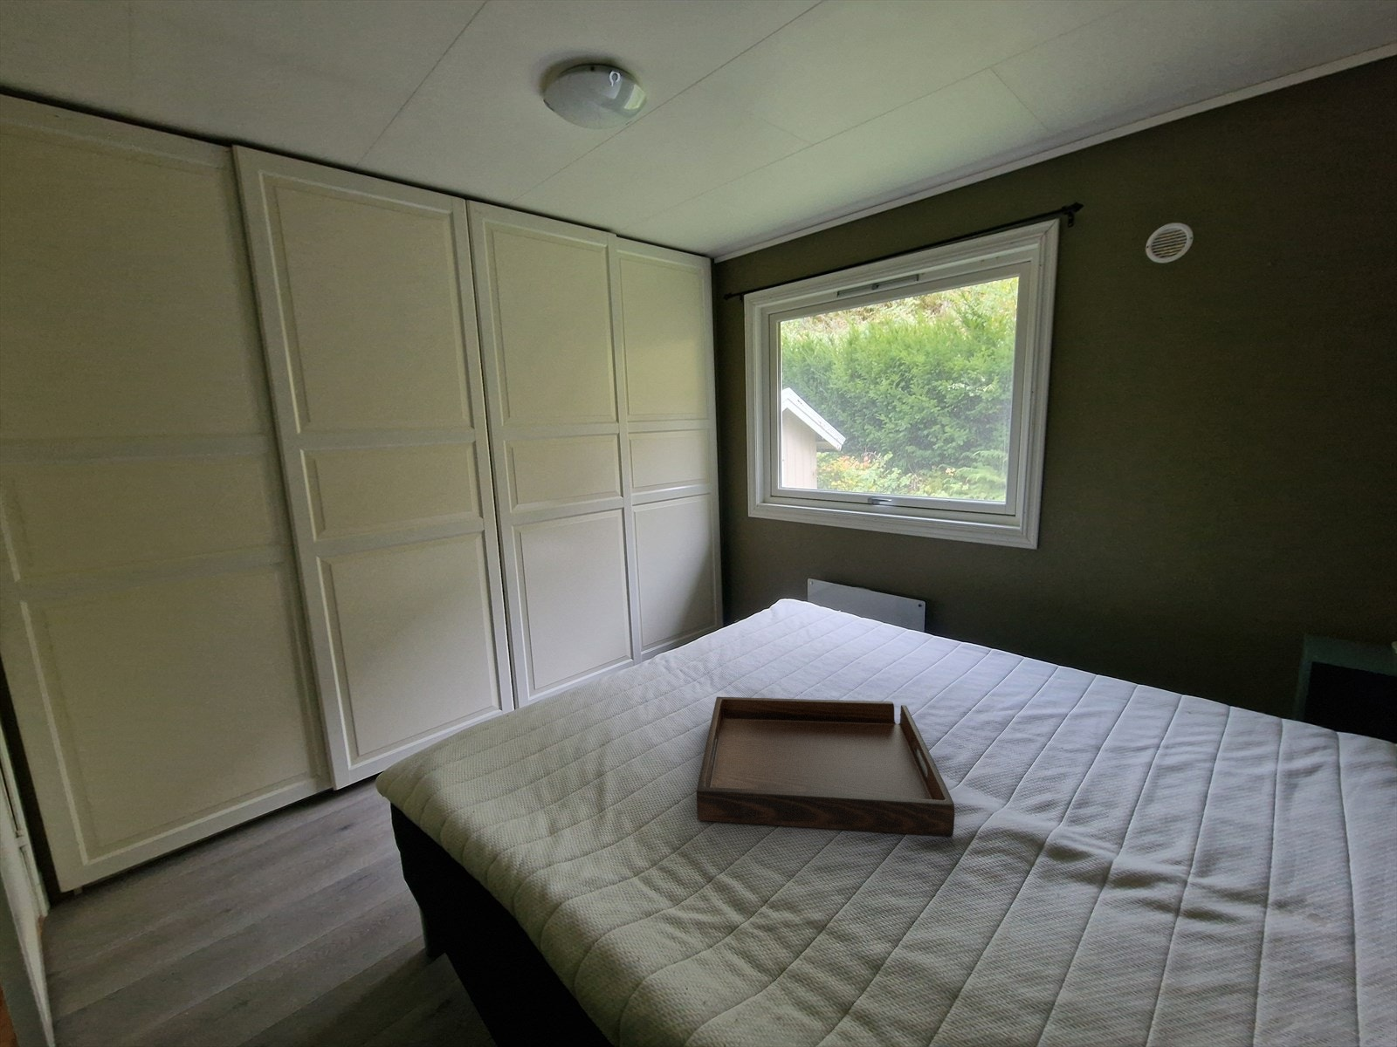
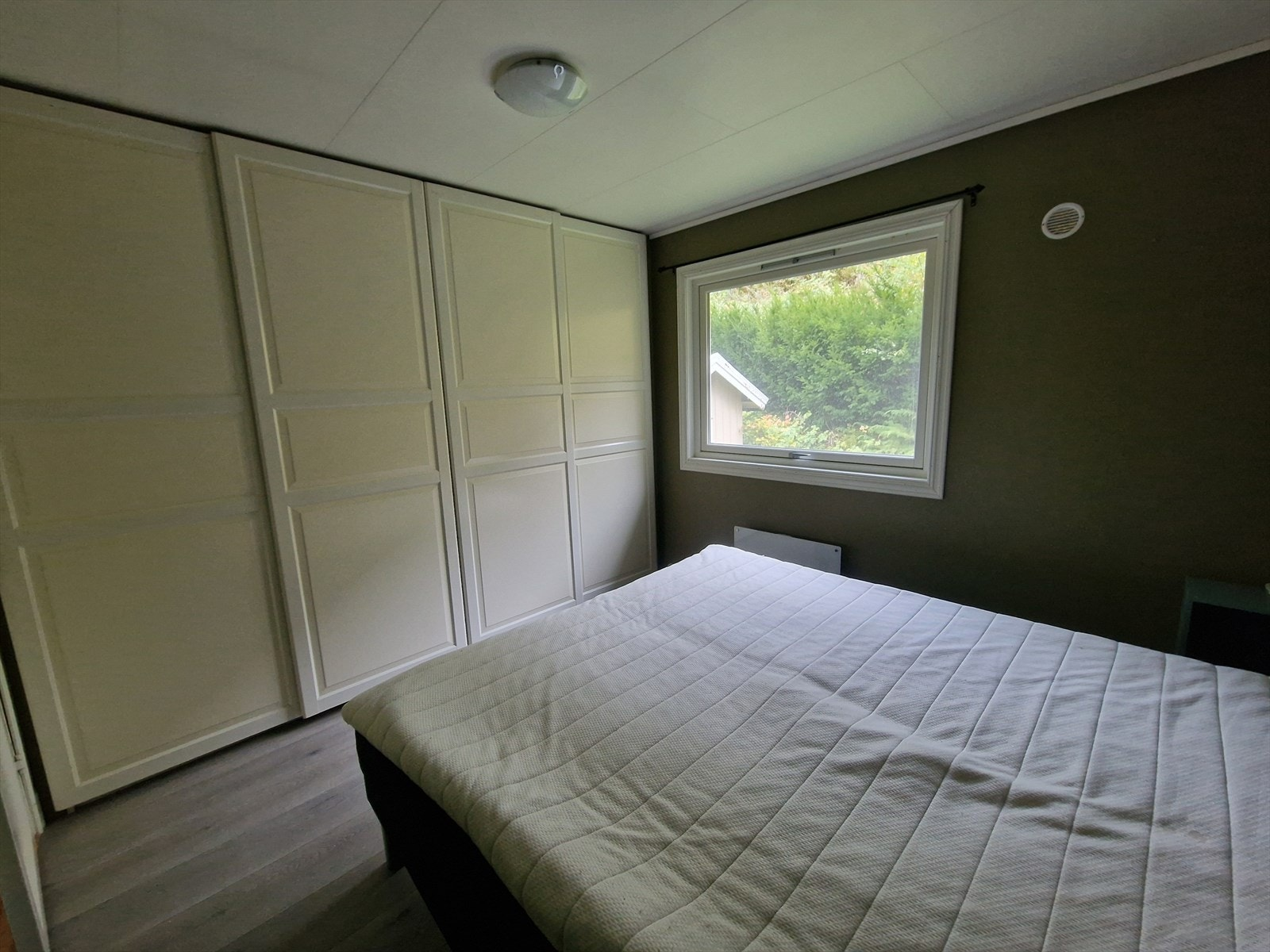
- serving tray (814, 753)
